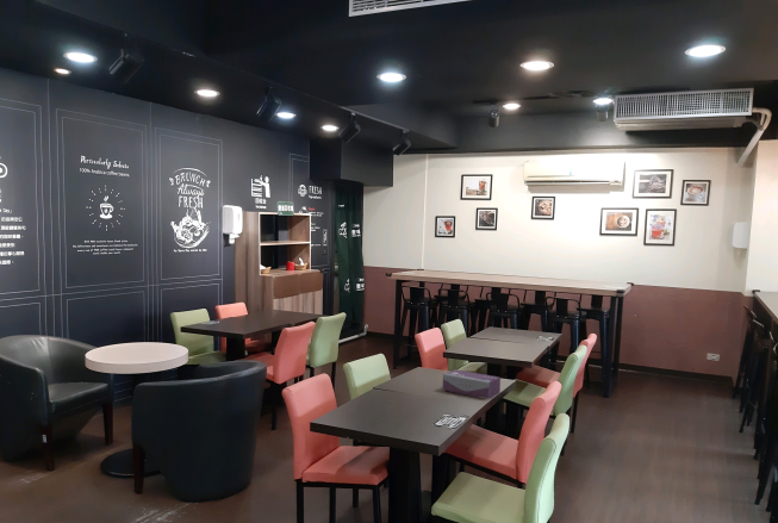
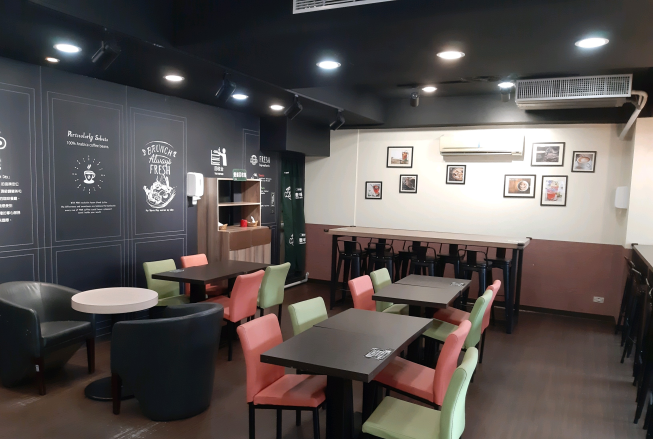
- tissue box (471, 382)
